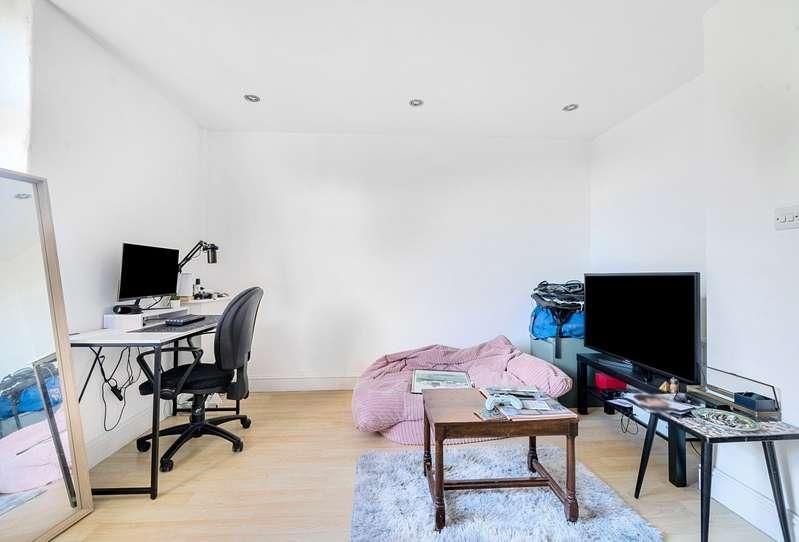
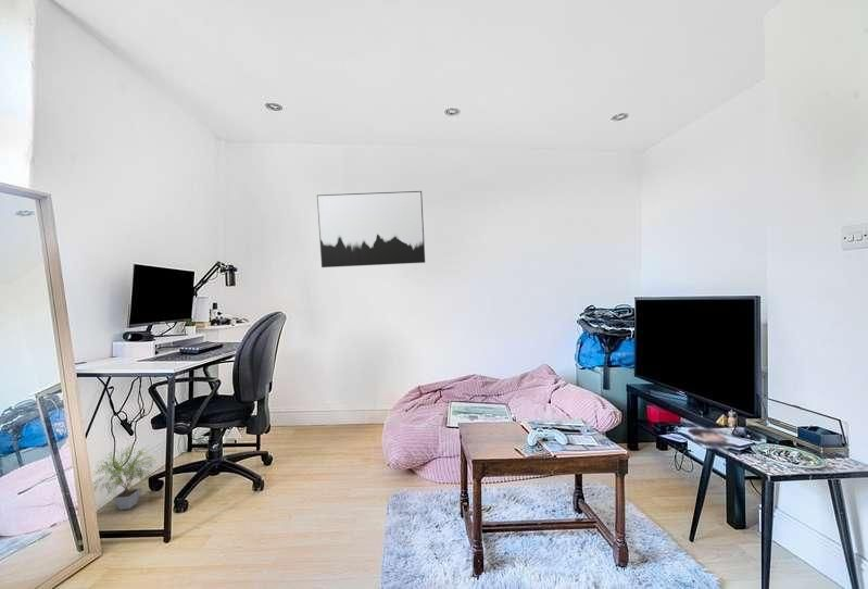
+ potted plant (124, 474)
+ wall art (372, 229)
